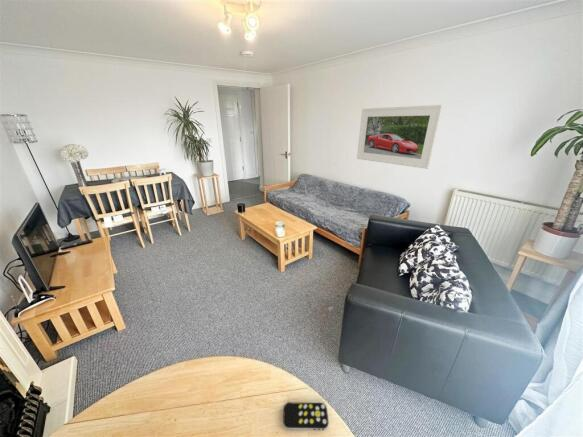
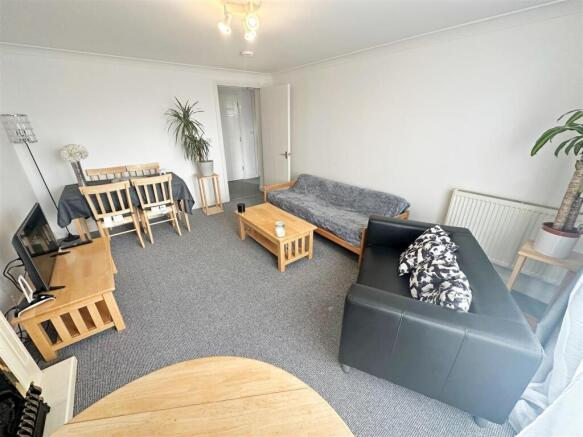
- remote control (305, 415)
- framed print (392, 136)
